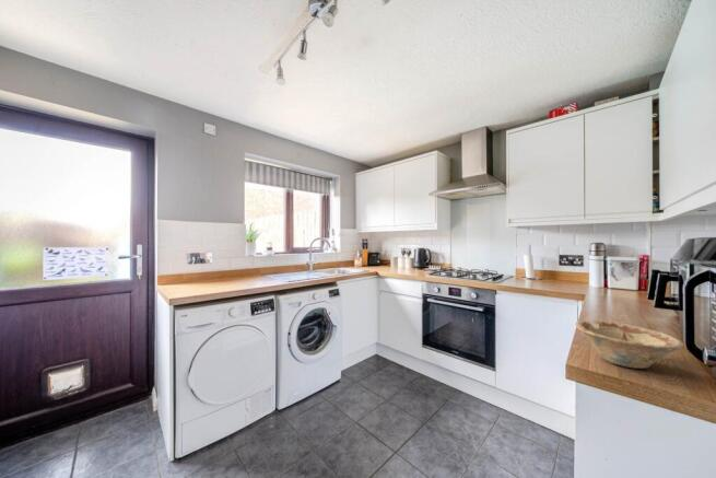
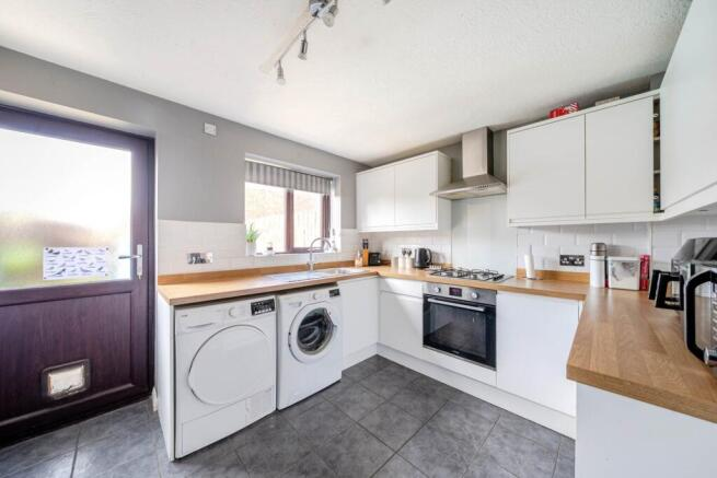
- dish (624, 346)
